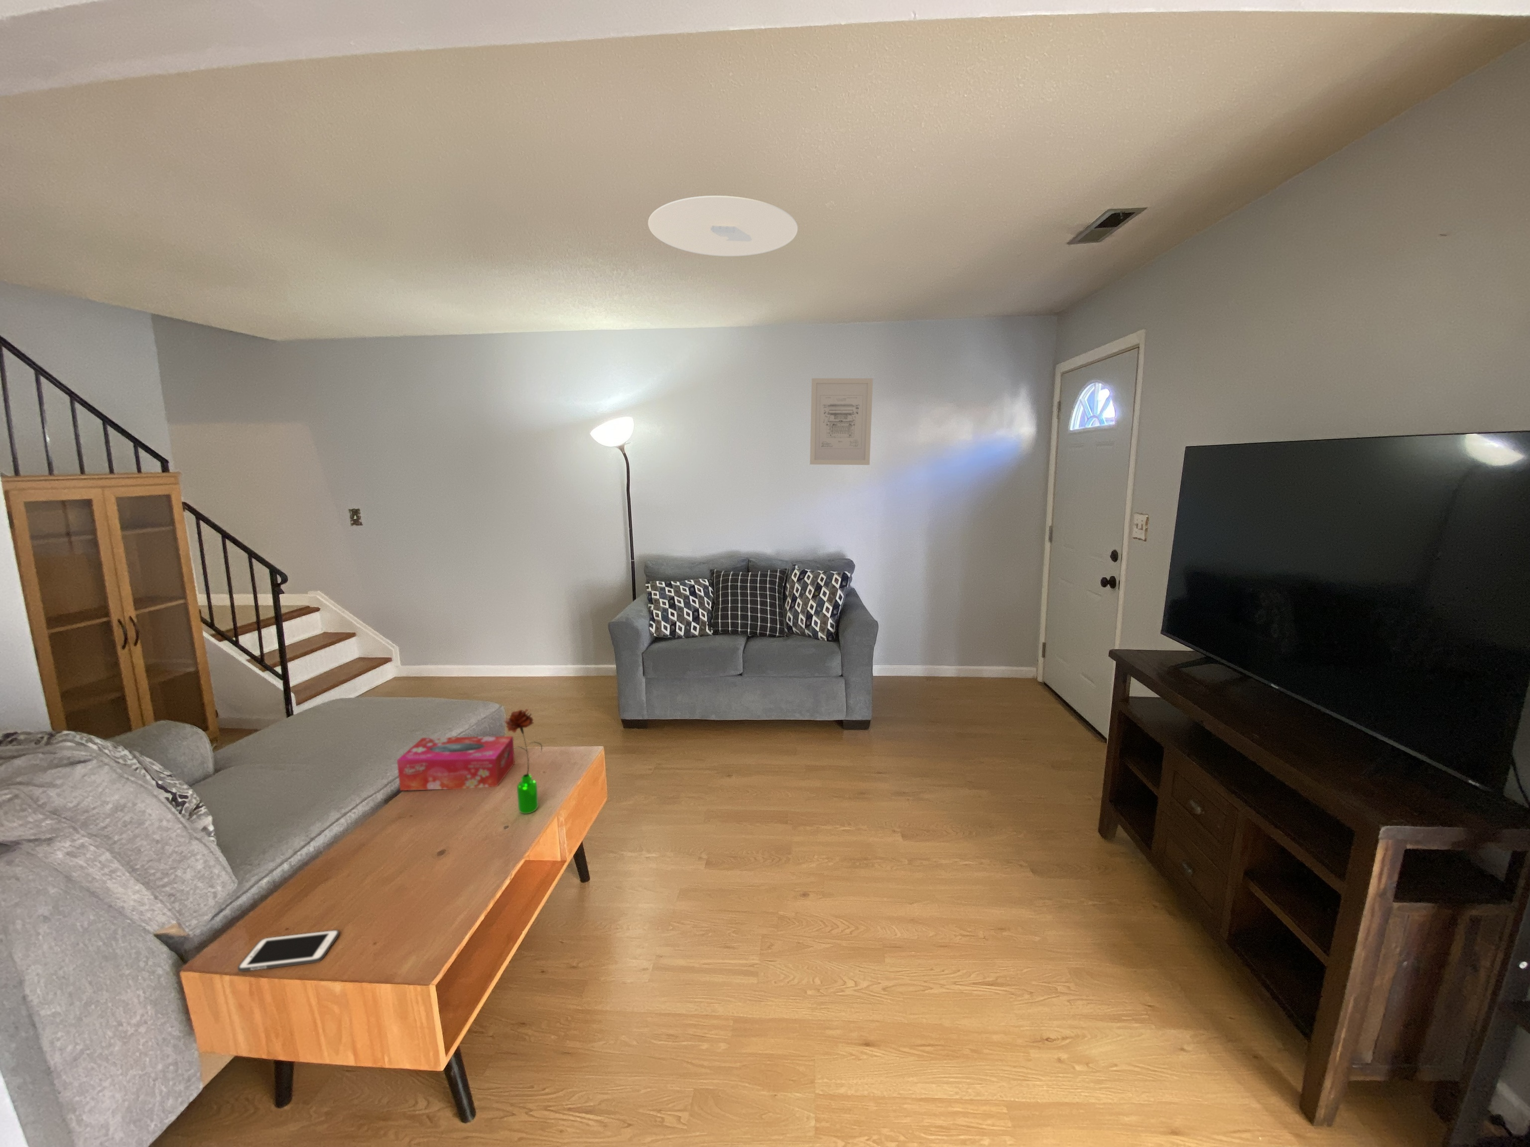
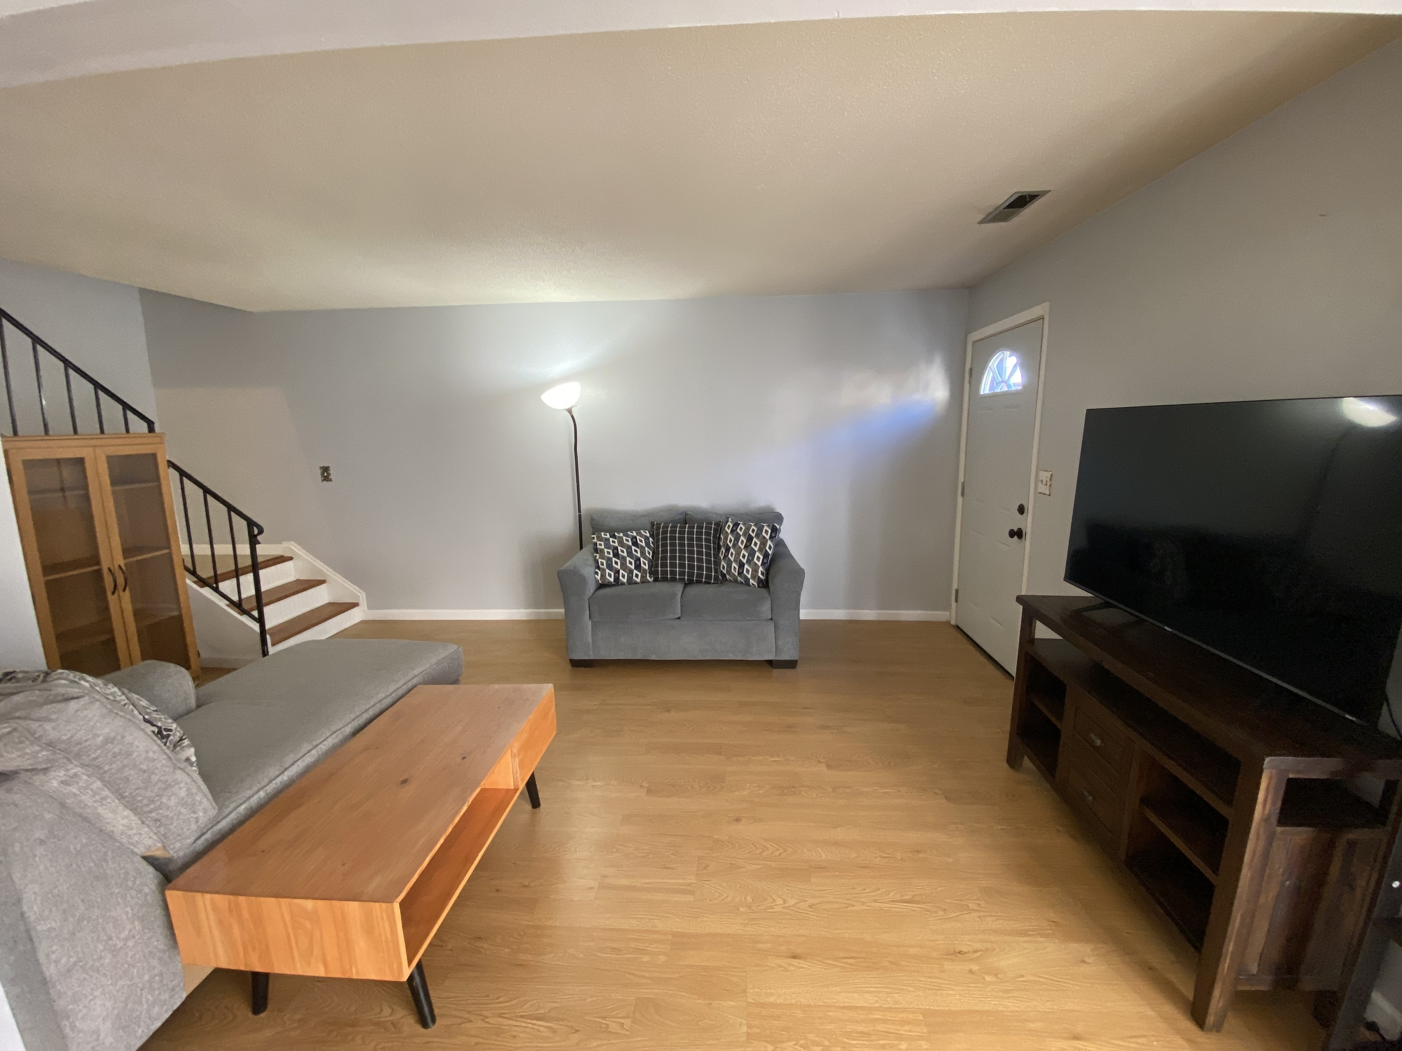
- ceiling light (723, 223)
- tissue box (459, 763)
- flower (528, 760)
- wall art (841, 422)
- cell phone (290, 949)
